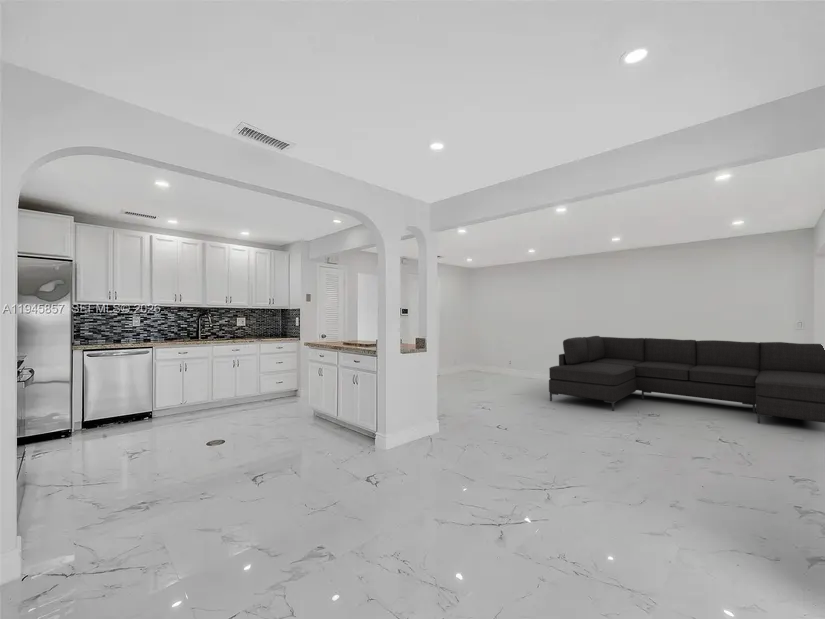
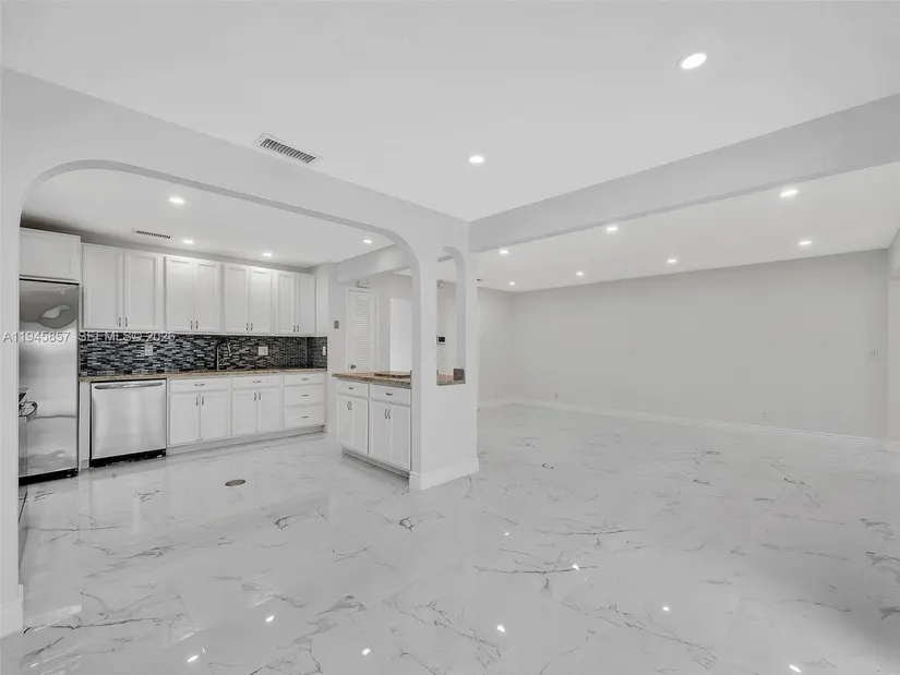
- sofa (688, 373)
